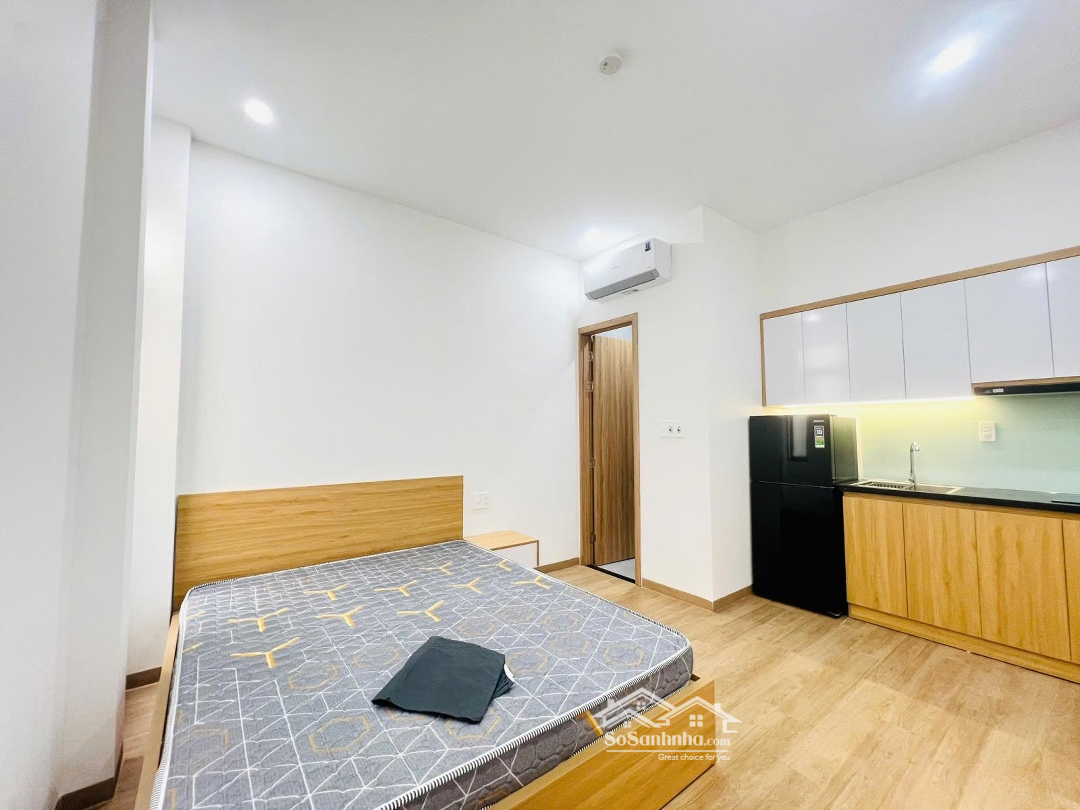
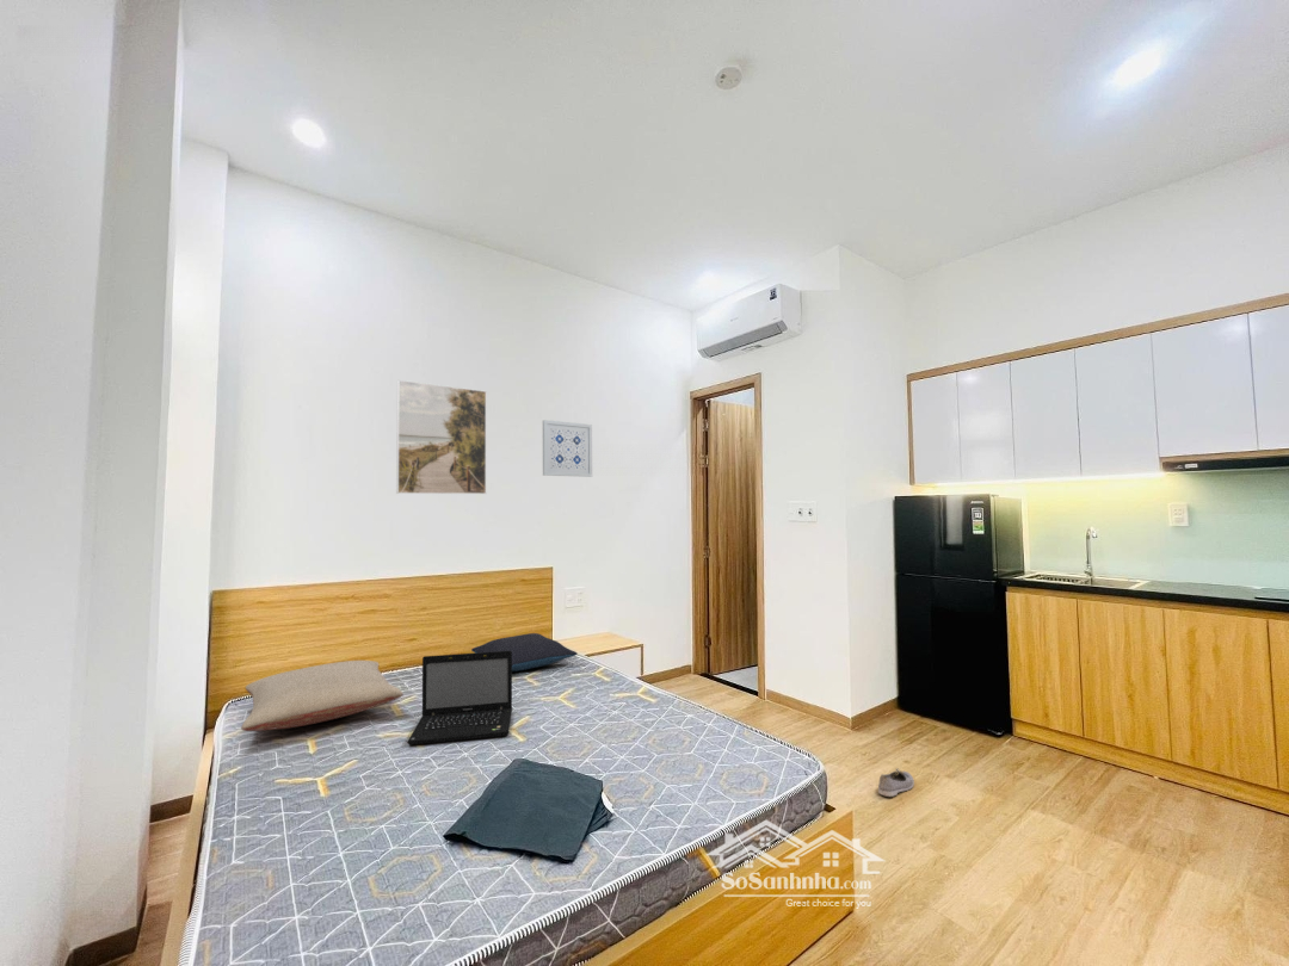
+ pillow (522, 651)
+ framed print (443, 439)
+ pillow (321, 691)
+ wall art (567, 448)
+ shoe (896, 778)
+ laptop (463, 694)
